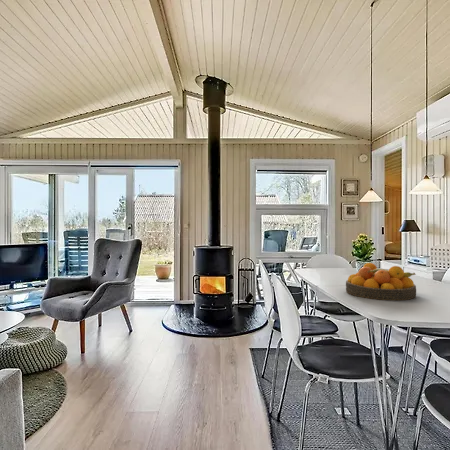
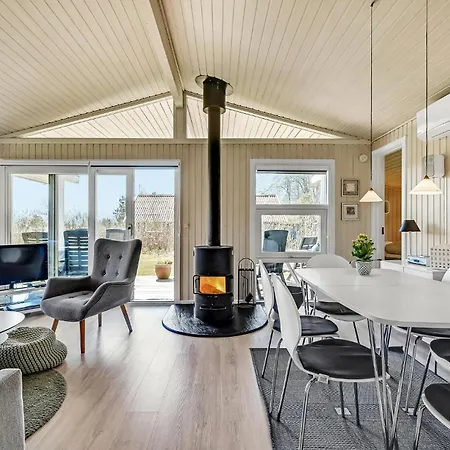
- fruit bowl (379, 279)
